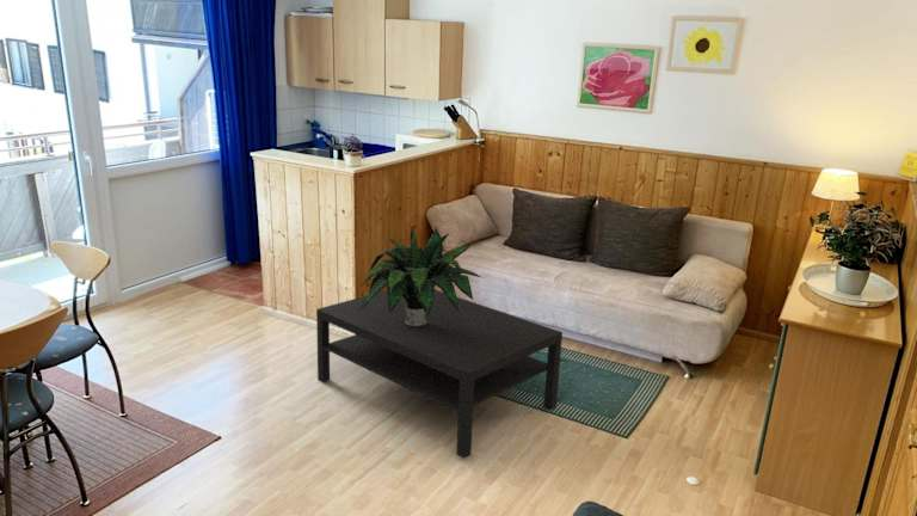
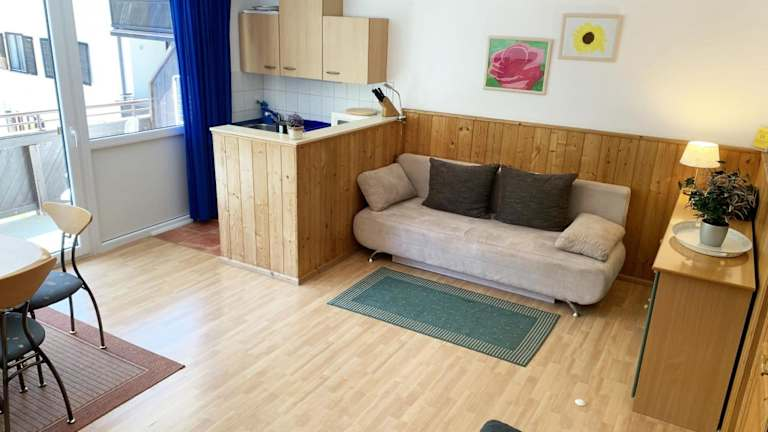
- potted plant (419, 275)
- coffee table (435, 357)
